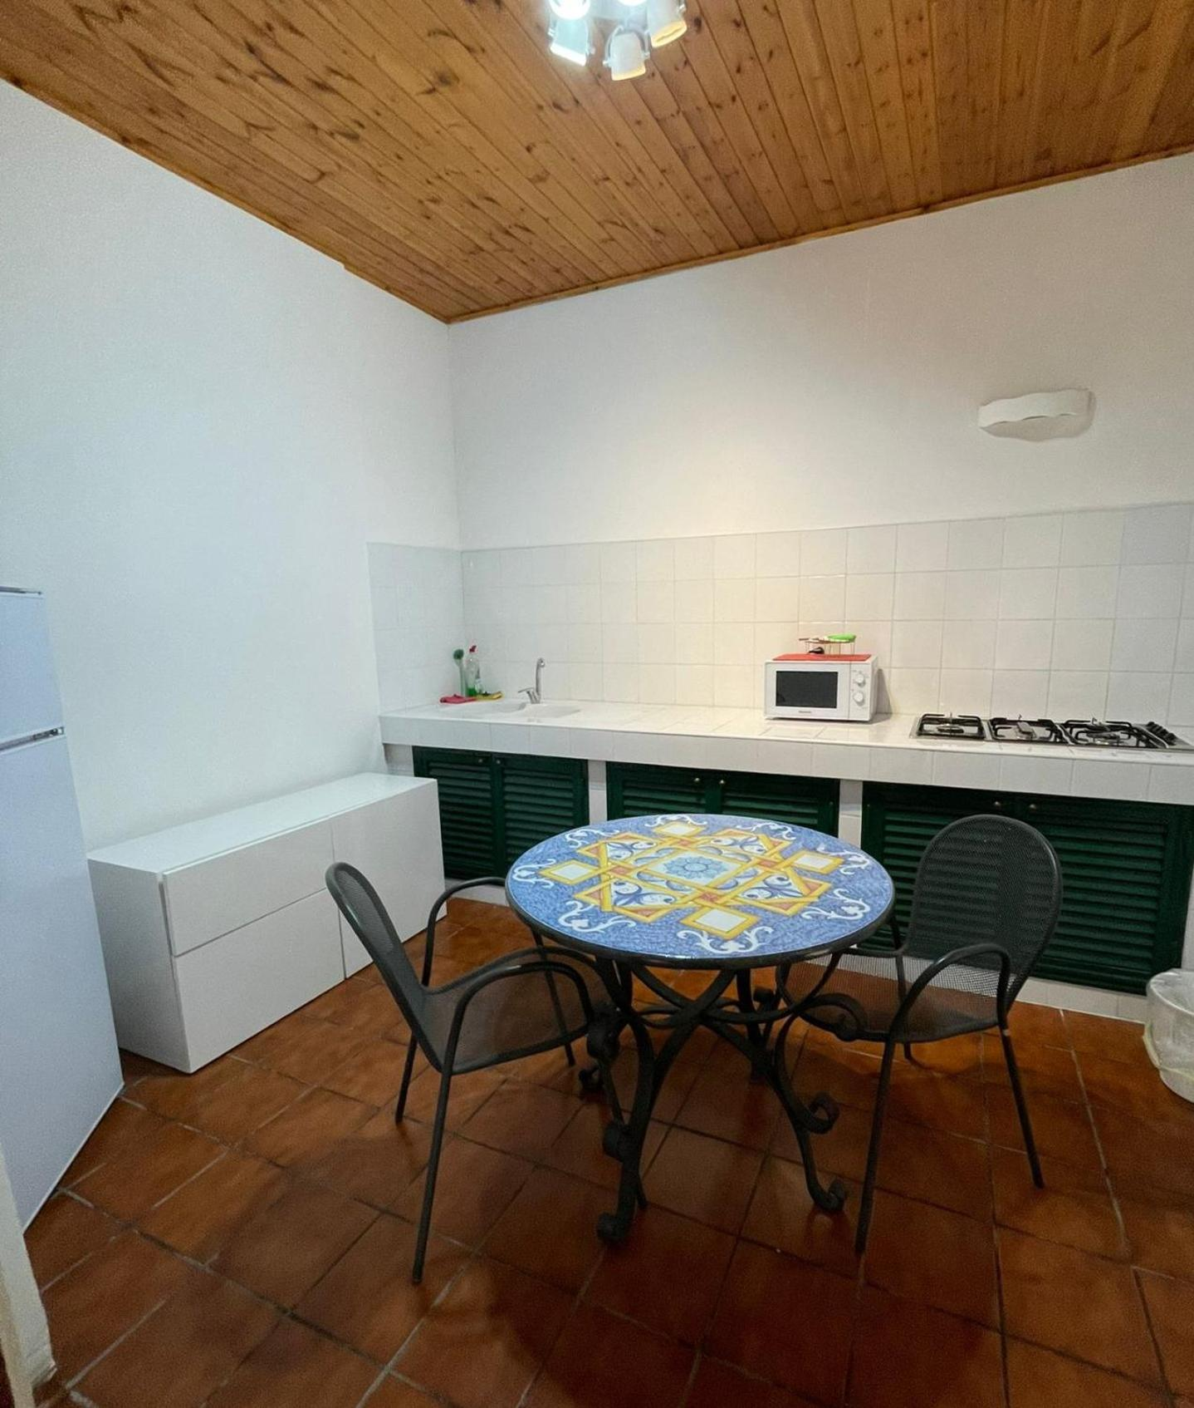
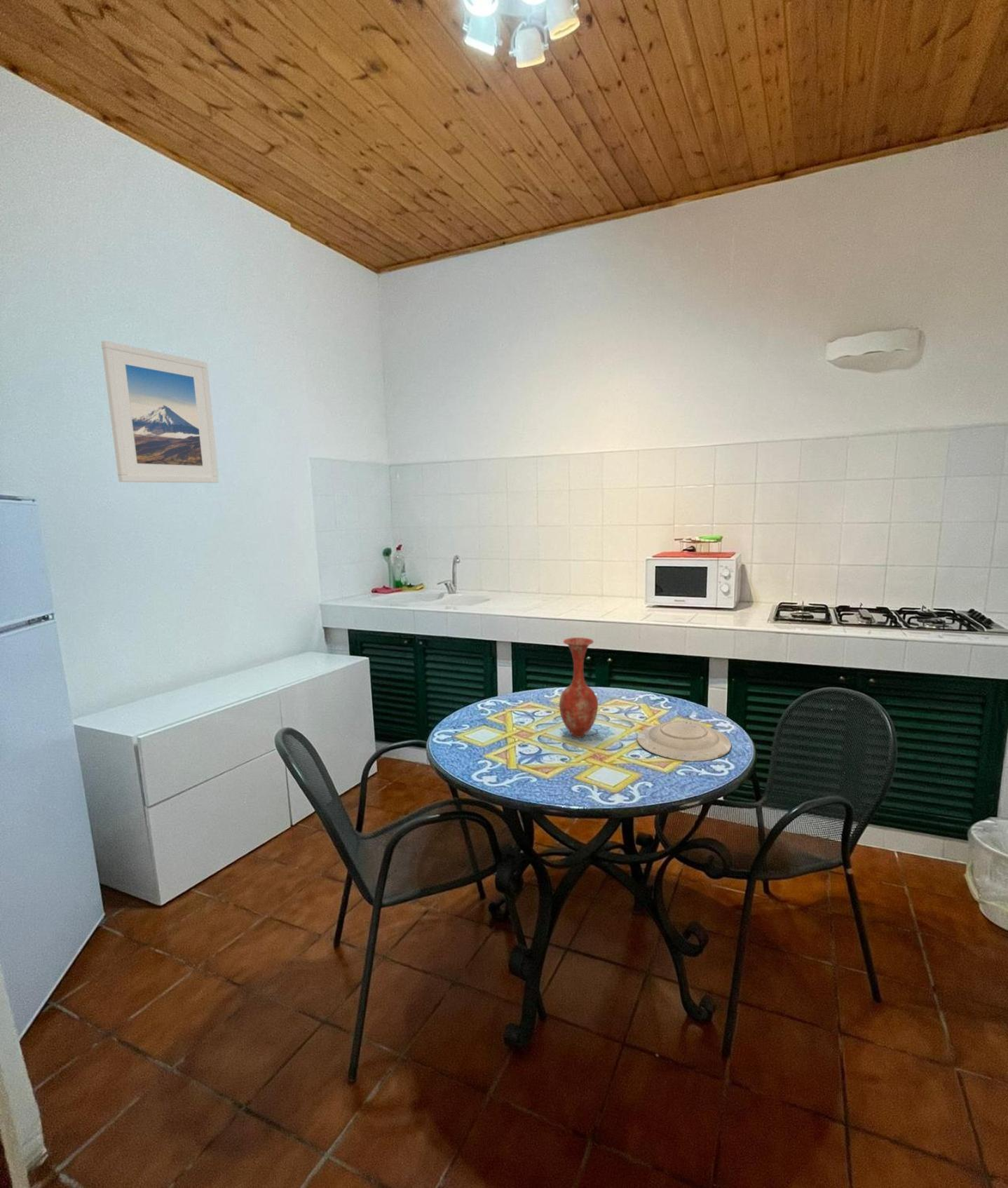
+ plate (683, 735)
+ vase (578, 688)
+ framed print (165, 418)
